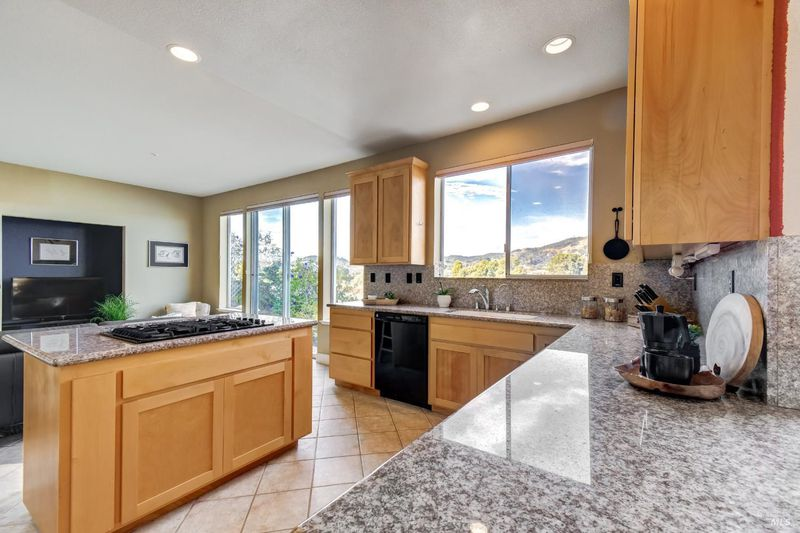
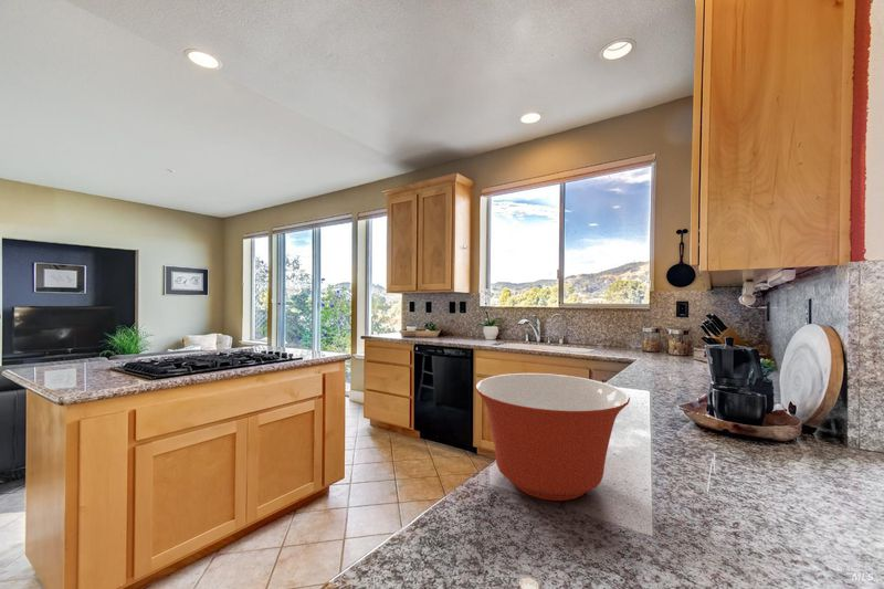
+ mixing bowl (547, 434)
